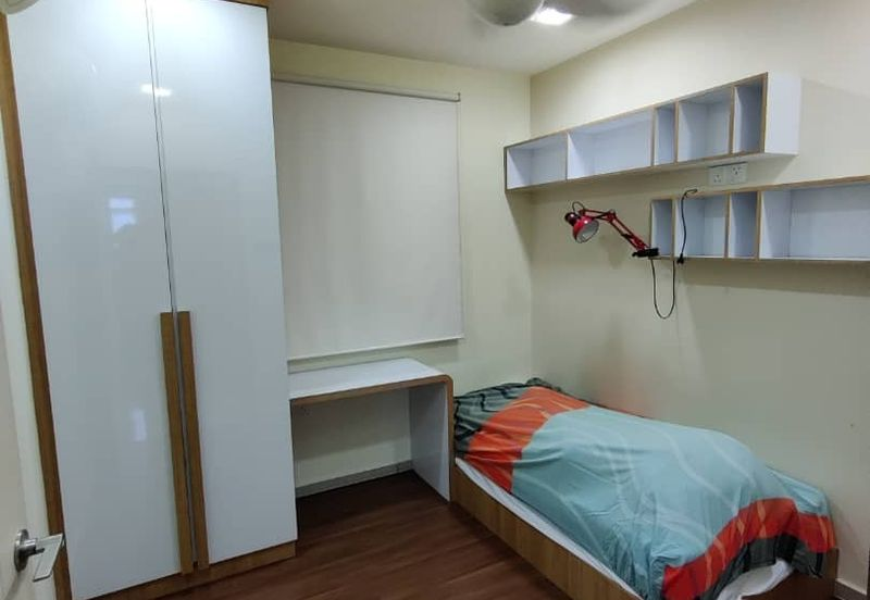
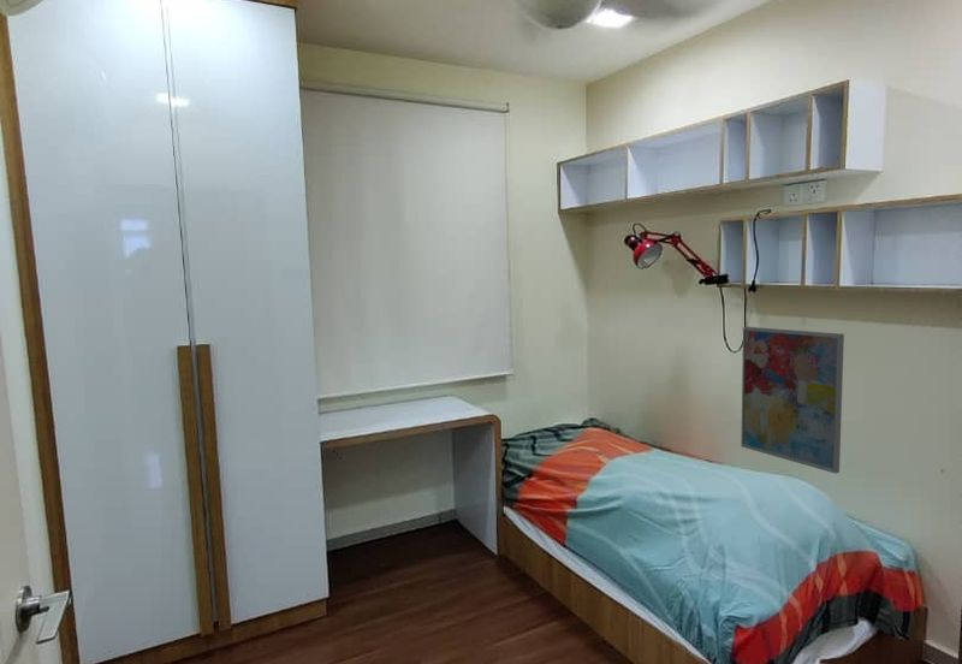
+ wall art (788, 395)
